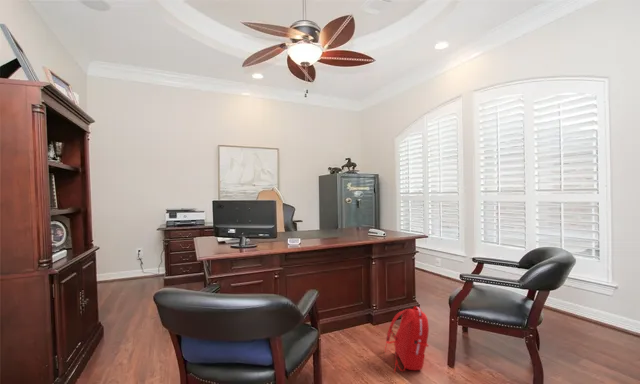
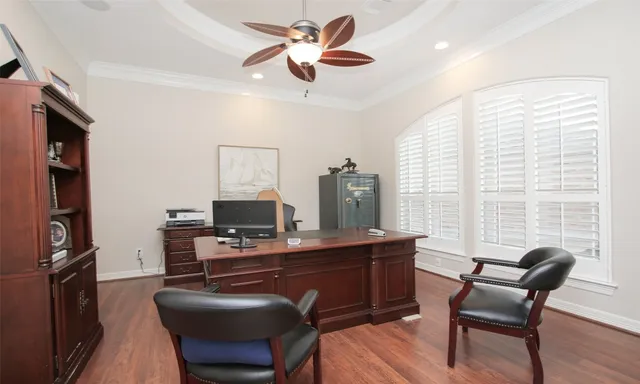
- backpack (406, 334)
